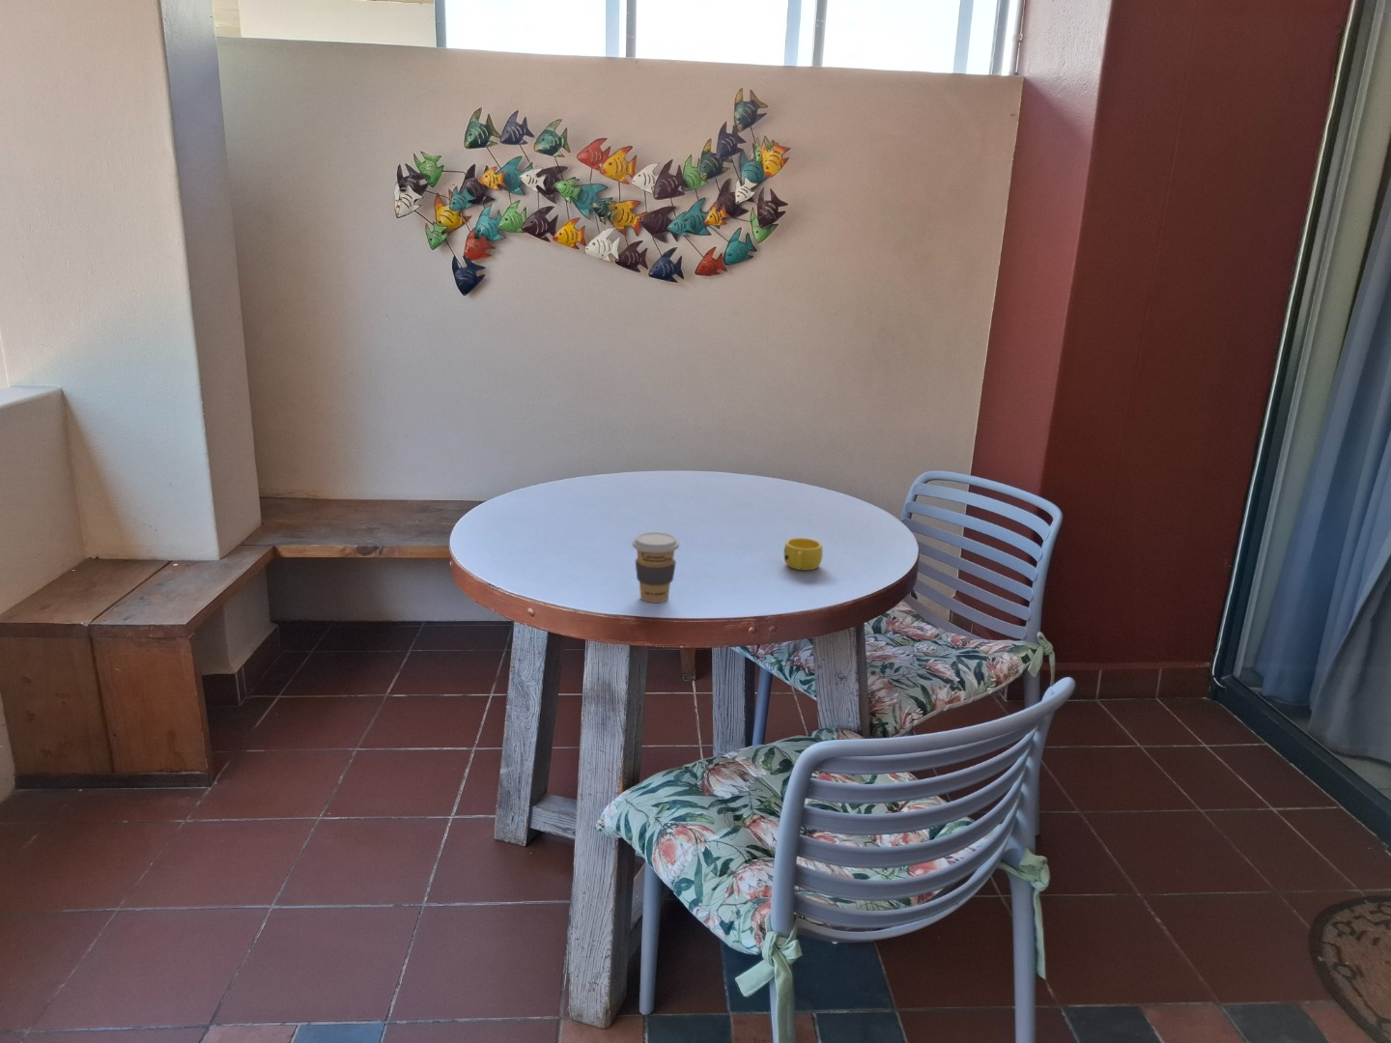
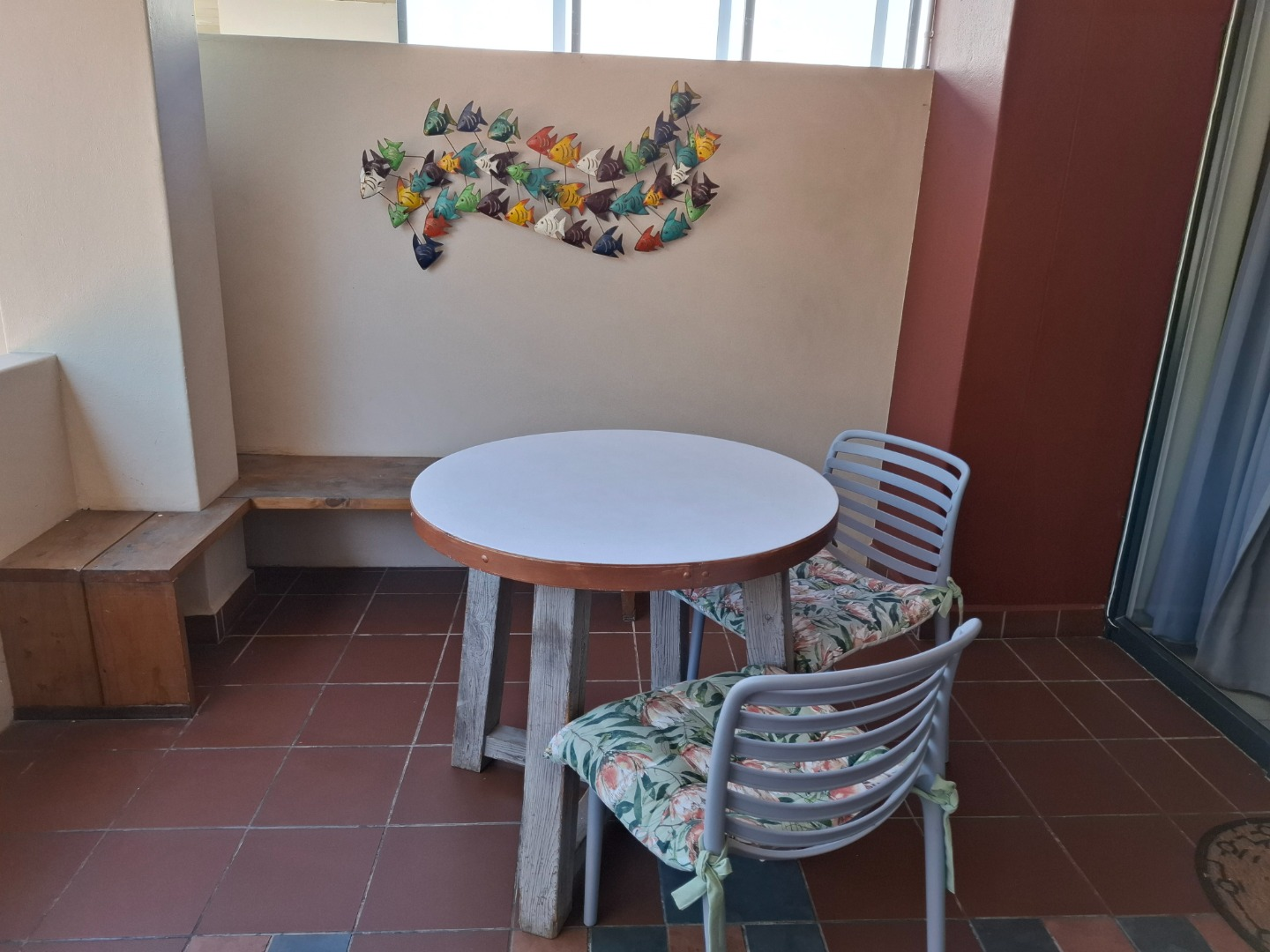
- cup (802, 555)
- coffee cup (655, 568)
